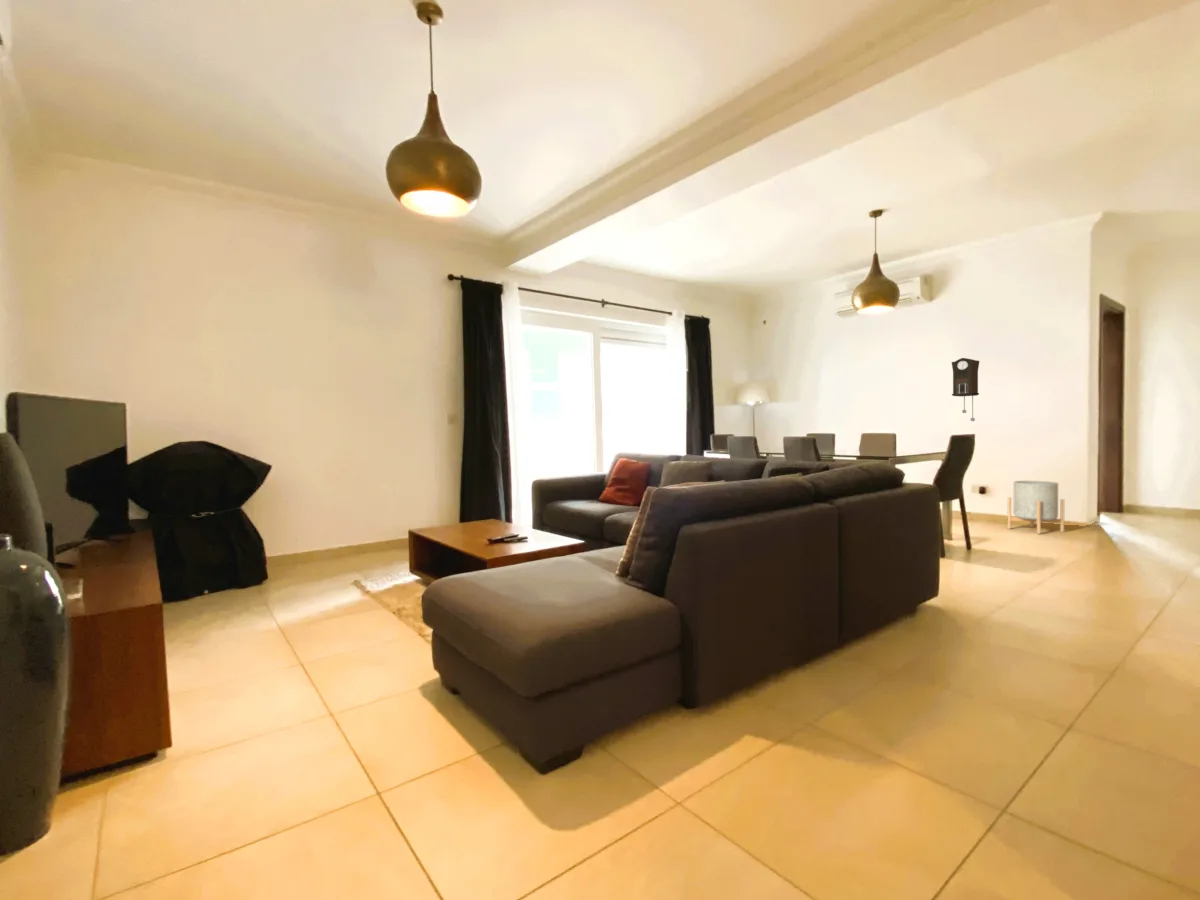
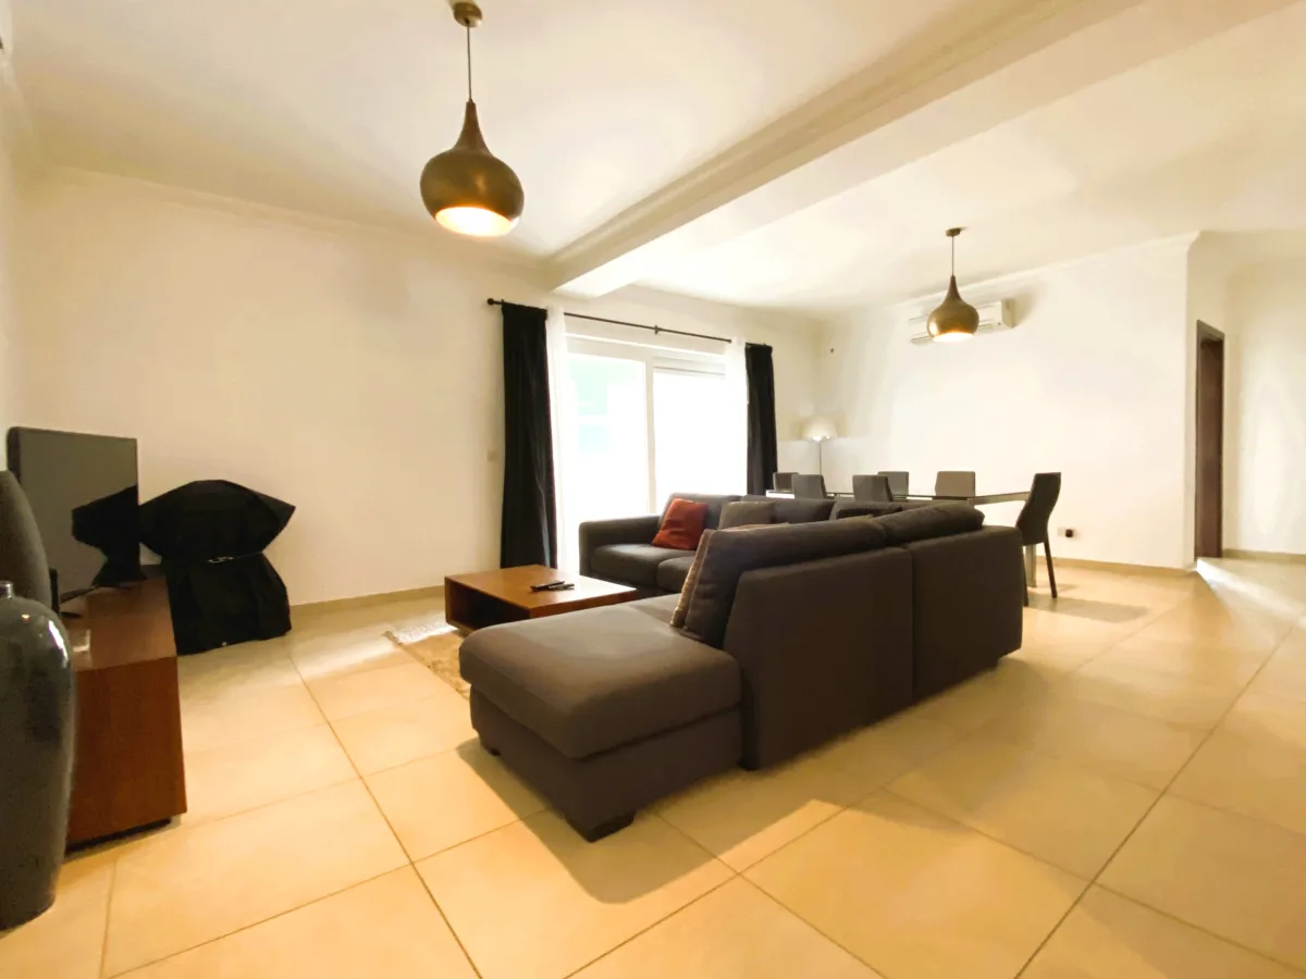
- pendulum clock (965, 390)
- planter (1035, 506)
